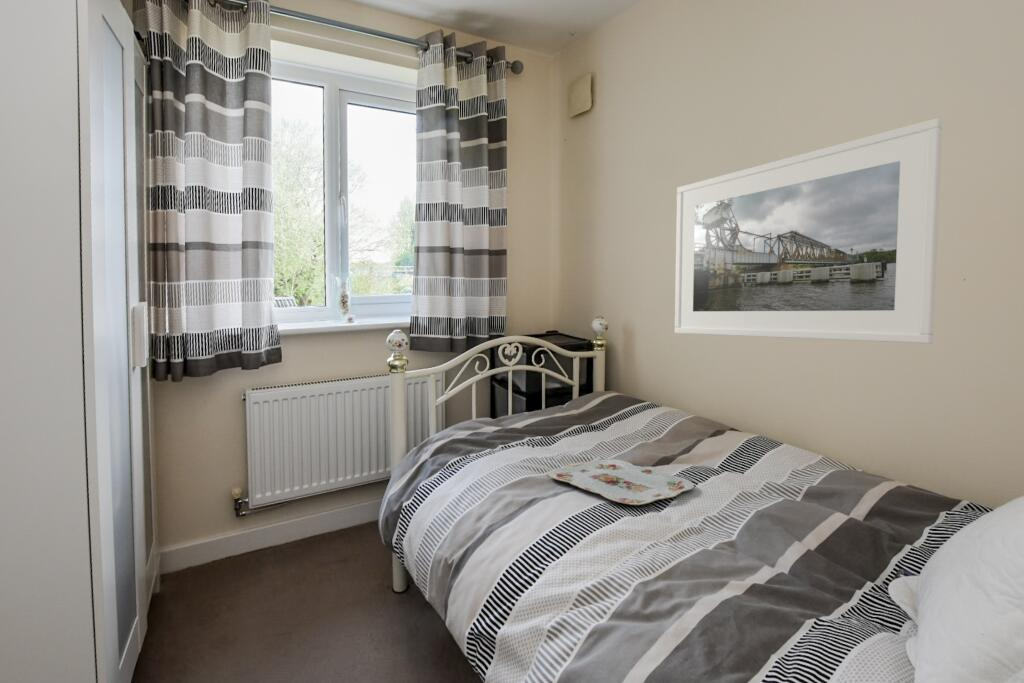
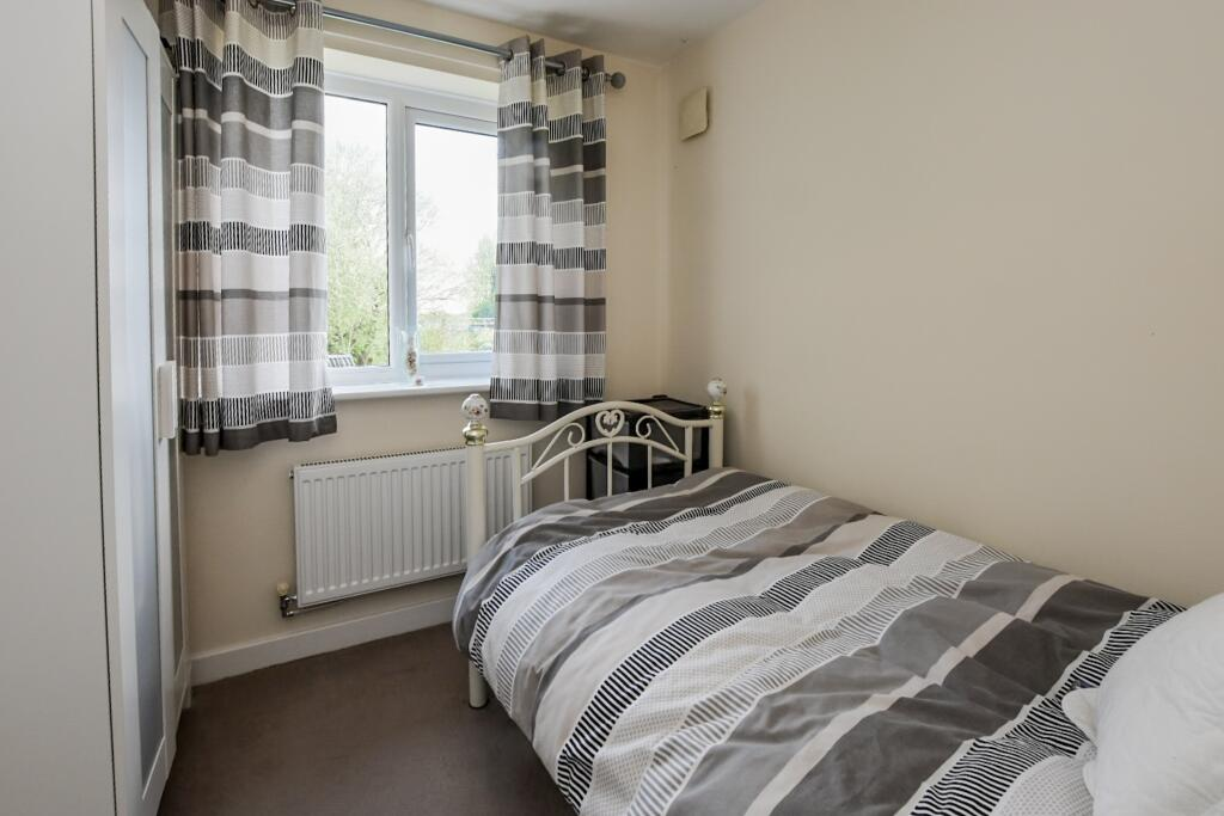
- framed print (779, 249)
- serving tray (618, 480)
